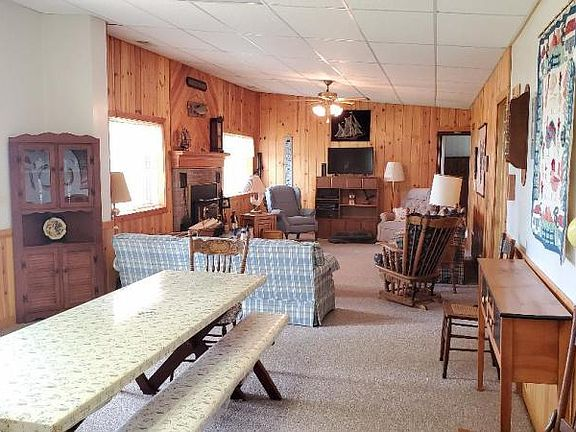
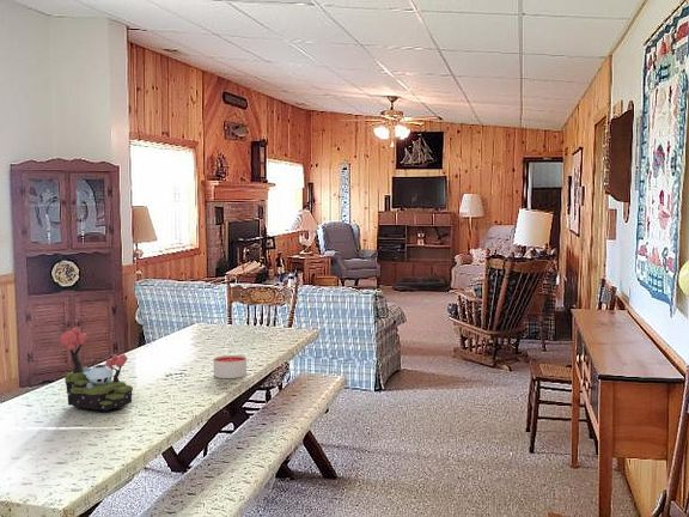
+ candle (230, 365)
+ plant (97, 366)
